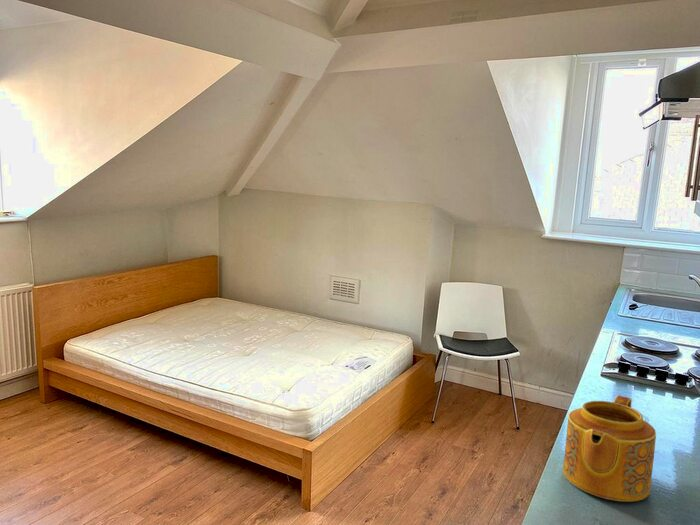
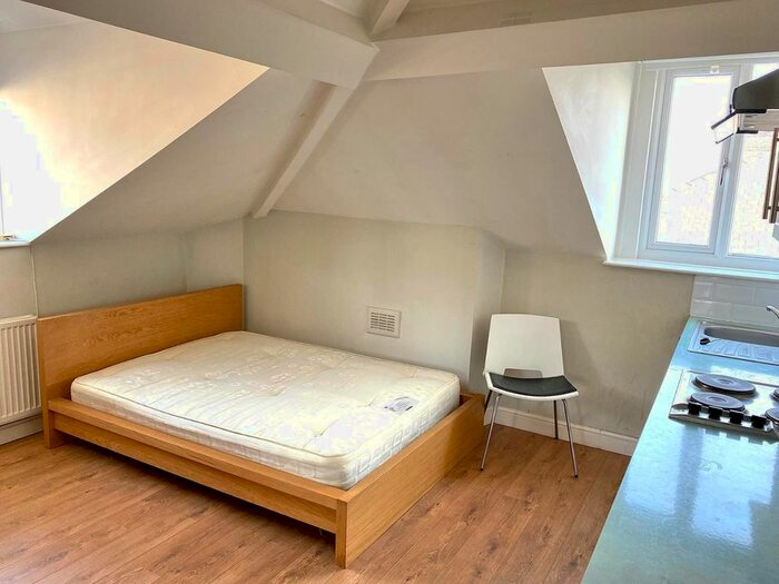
- teapot (608, 446)
